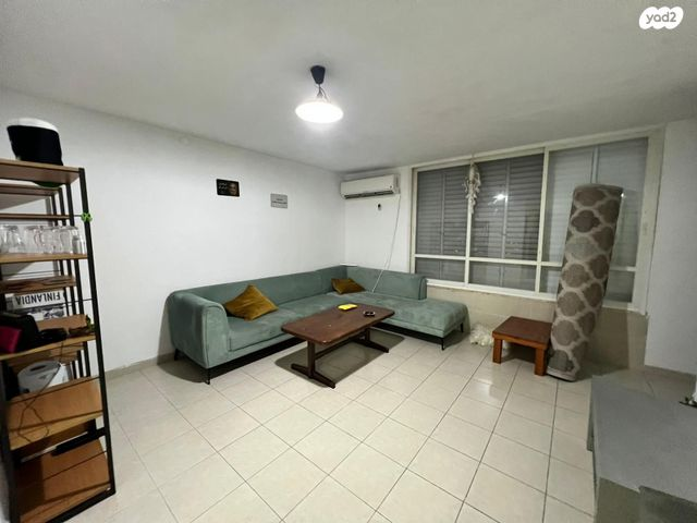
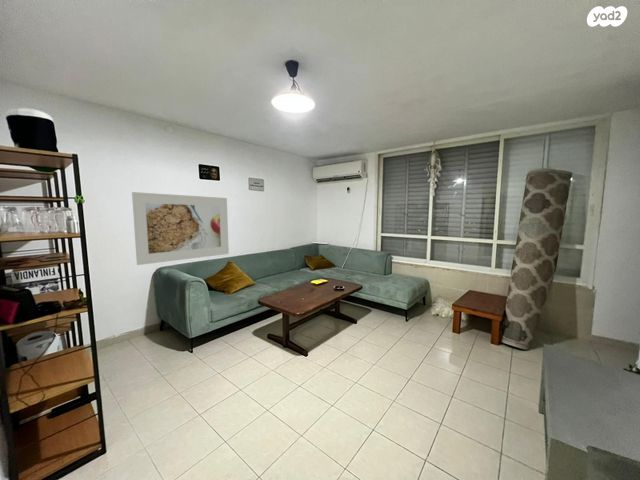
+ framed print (187, 227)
